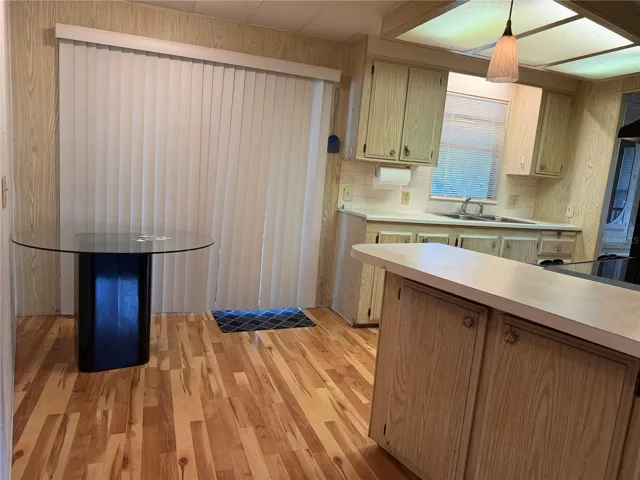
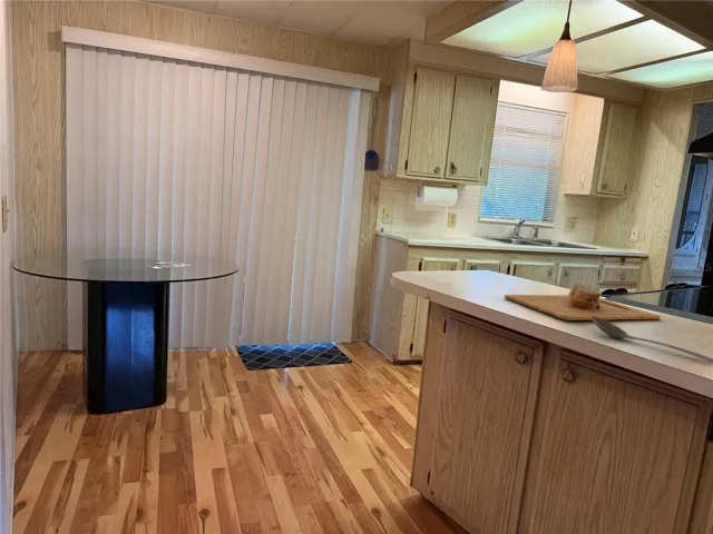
+ stirrer (648, 339)
+ cutting board (580, 296)
